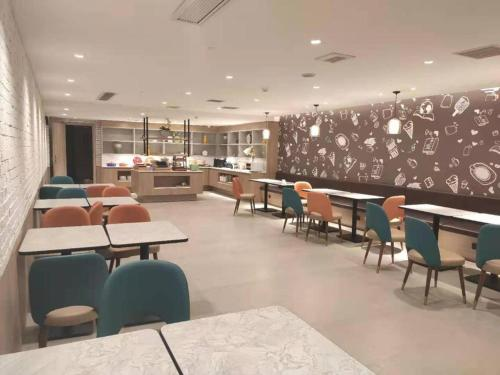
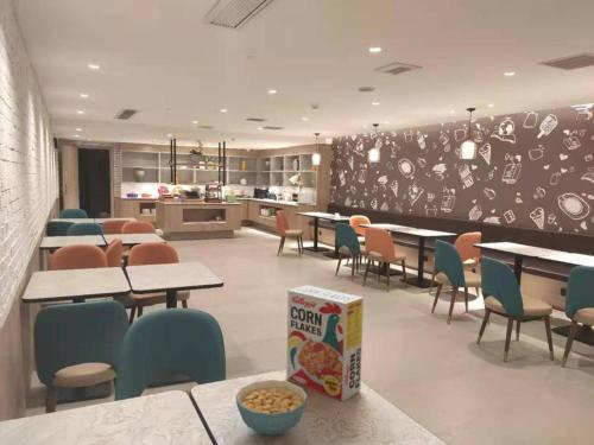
+ cereal bowl (271, 412)
+ cereal box (323, 339)
